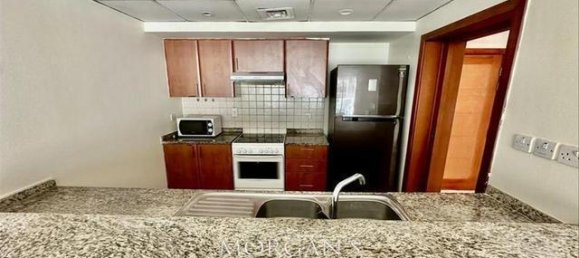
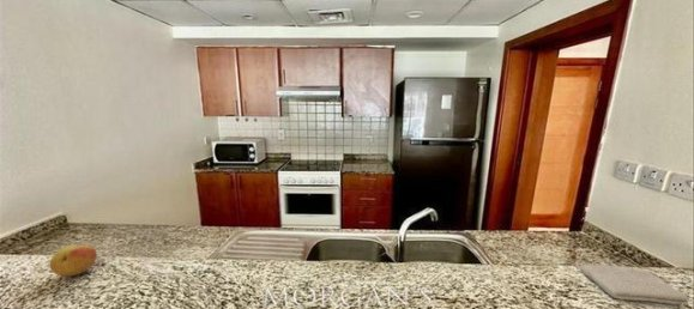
+ fruit (74, 260)
+ washcloth (630, 283)
